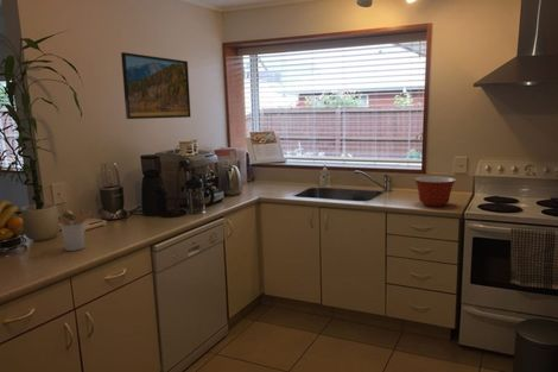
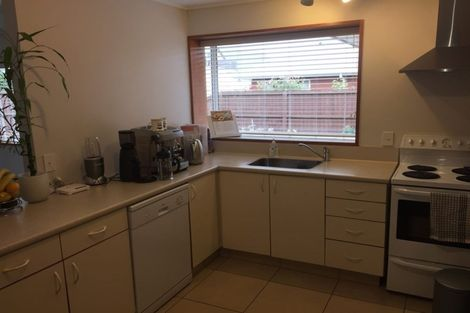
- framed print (159, 88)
- mixing bowl (433, 191)
- utensil holder (76, 229)
